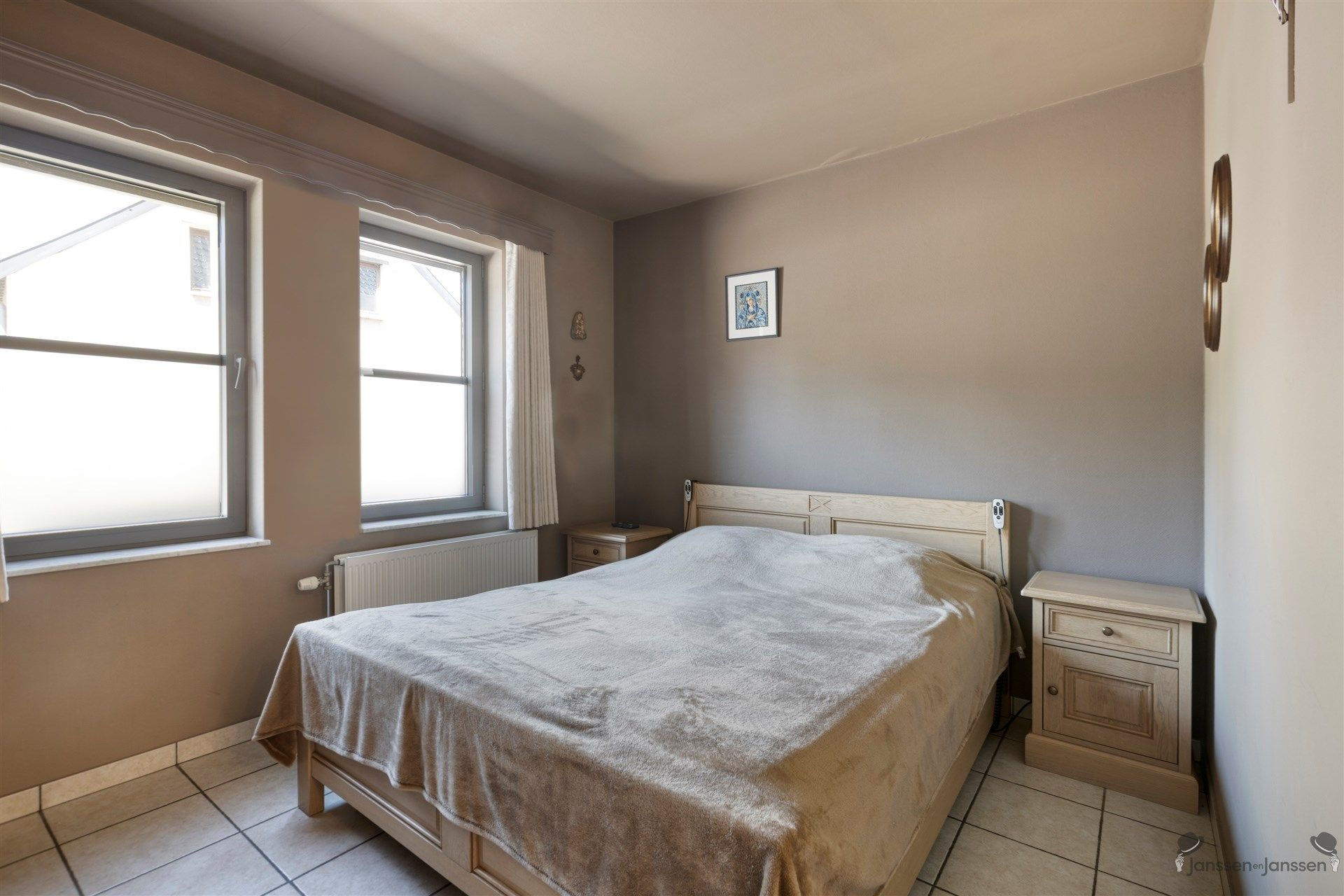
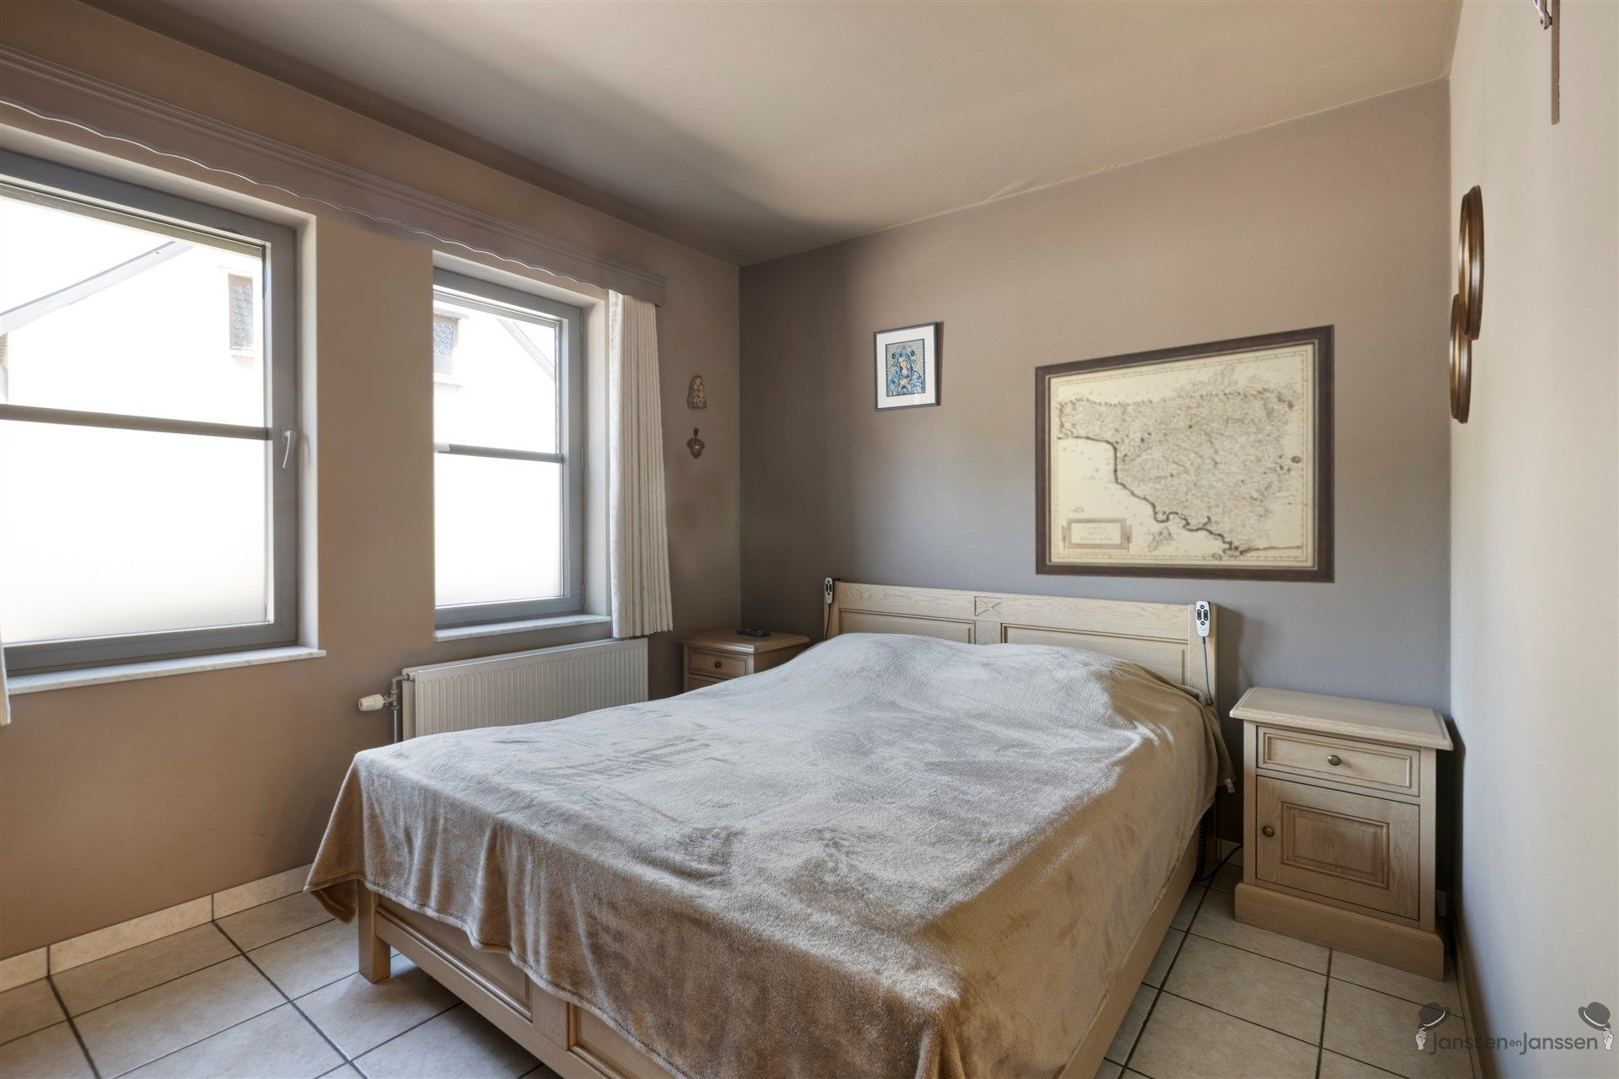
+ wall art (1168, 462)
